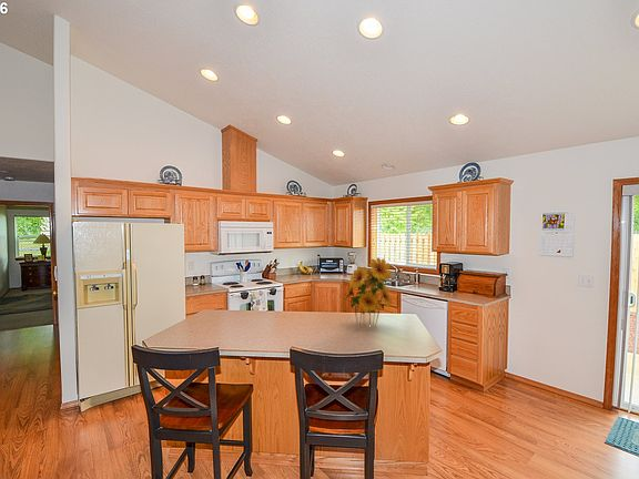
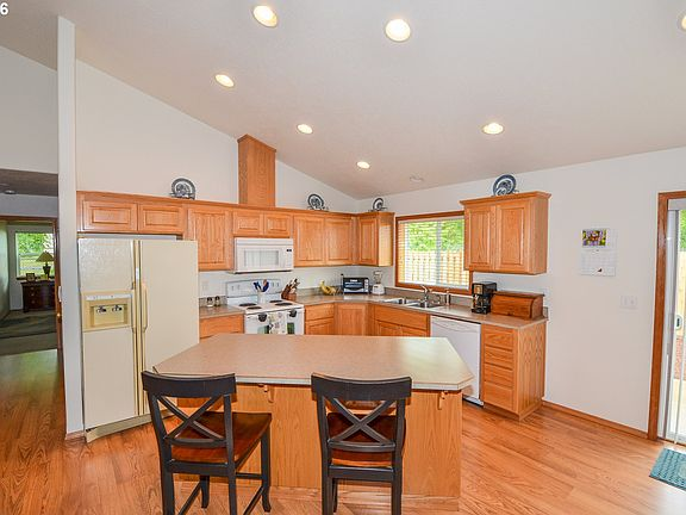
- flower bouquet (367, 292)
